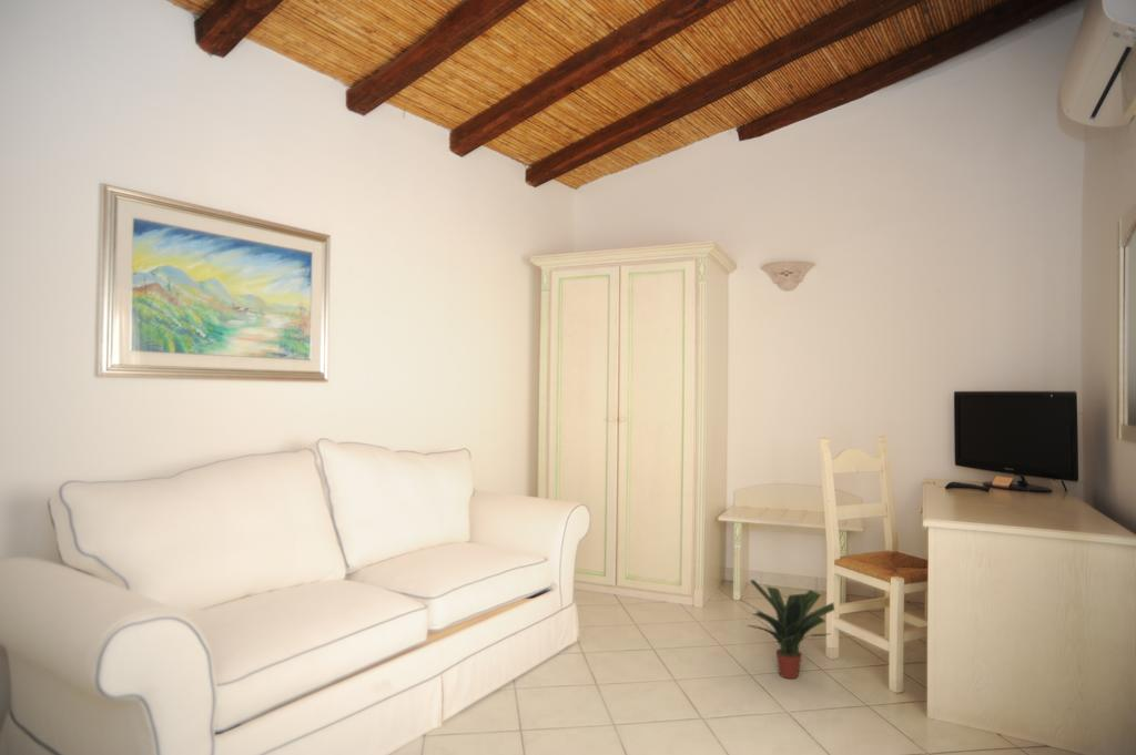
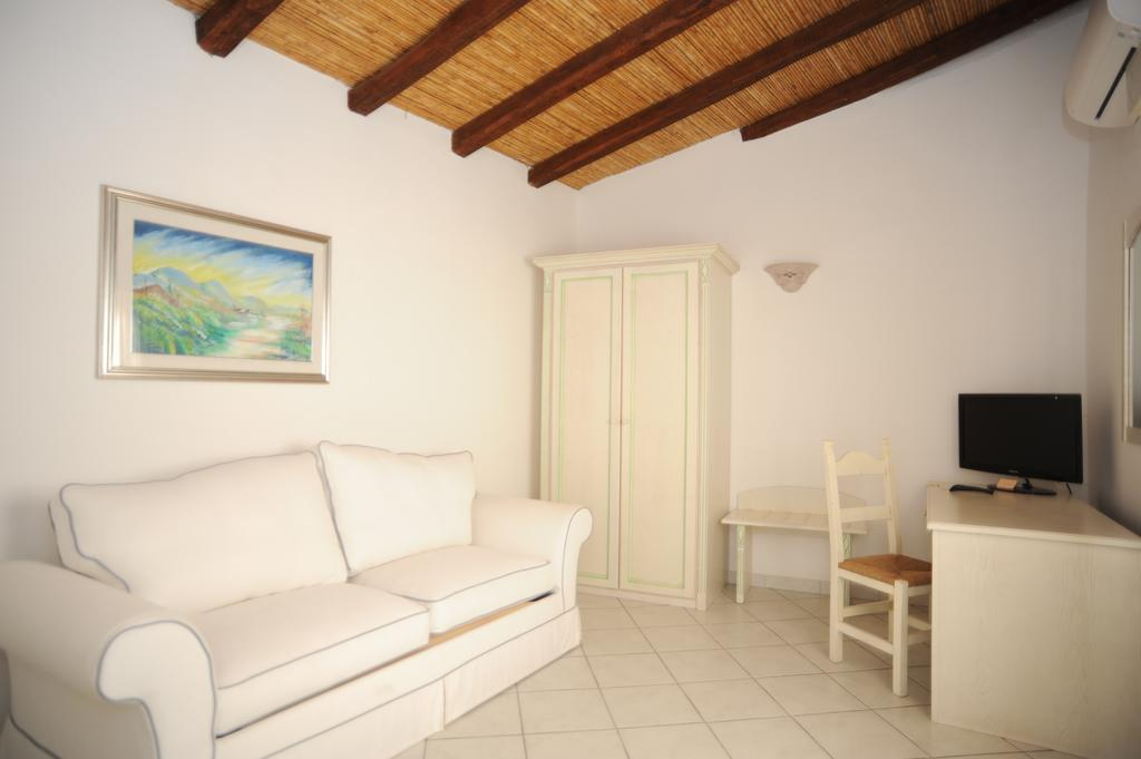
- potted plant (787, 626)
